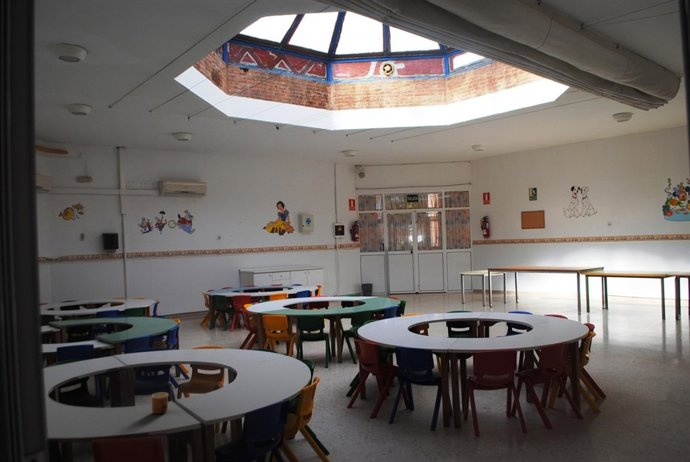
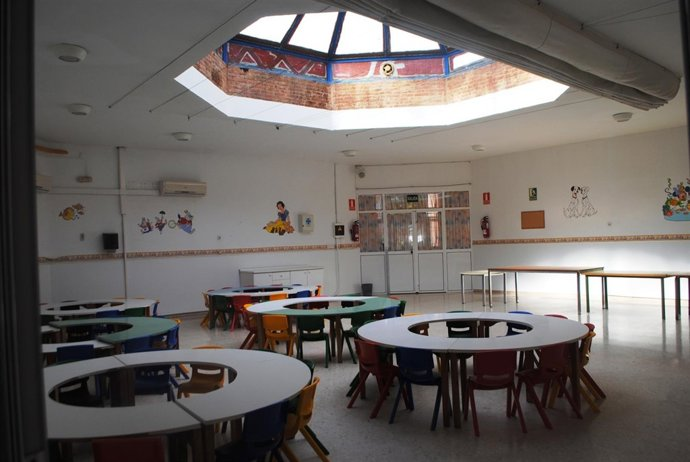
- cup (160, 403)
